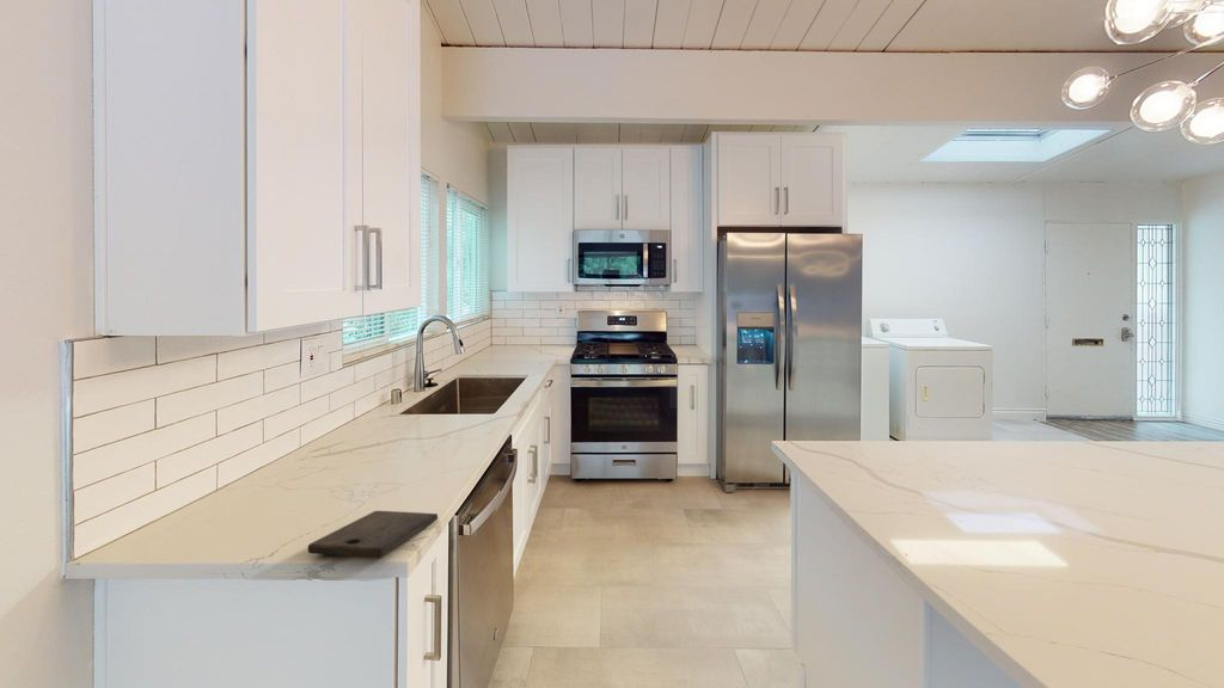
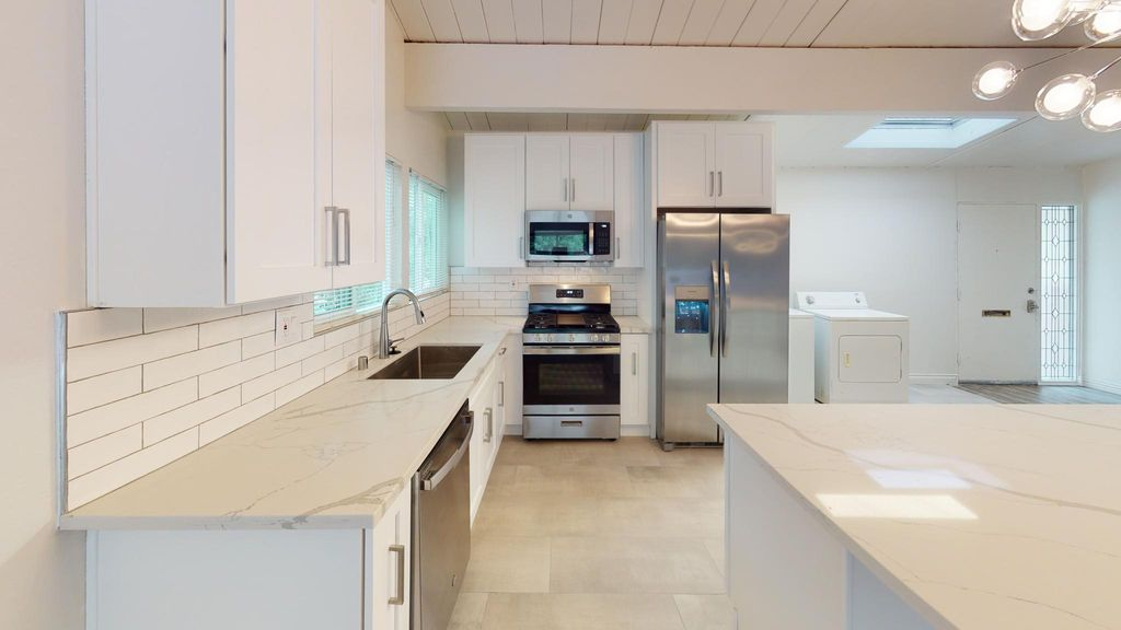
- cutting board (378, 532)
